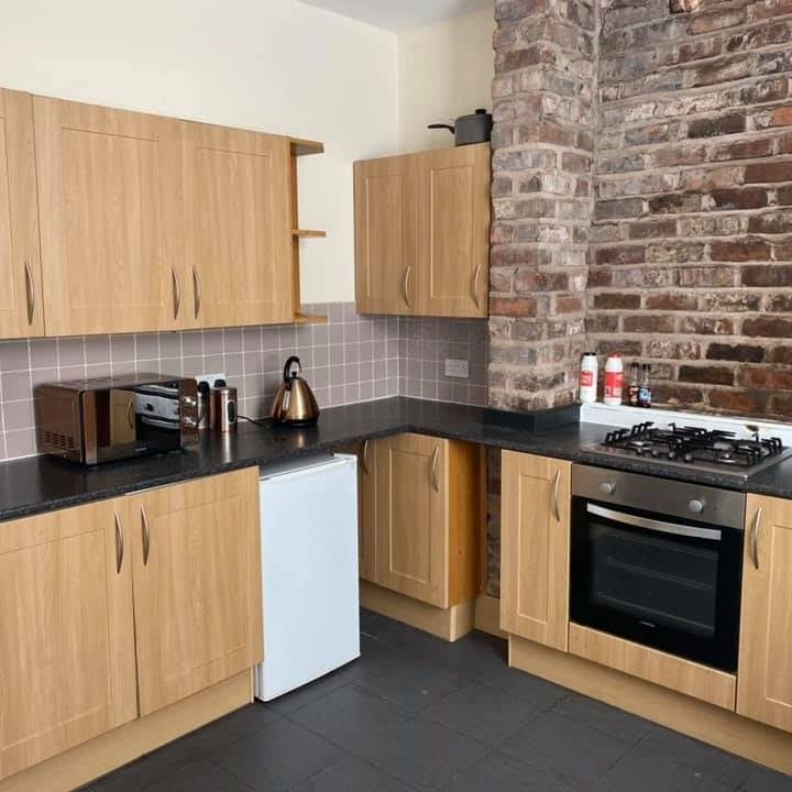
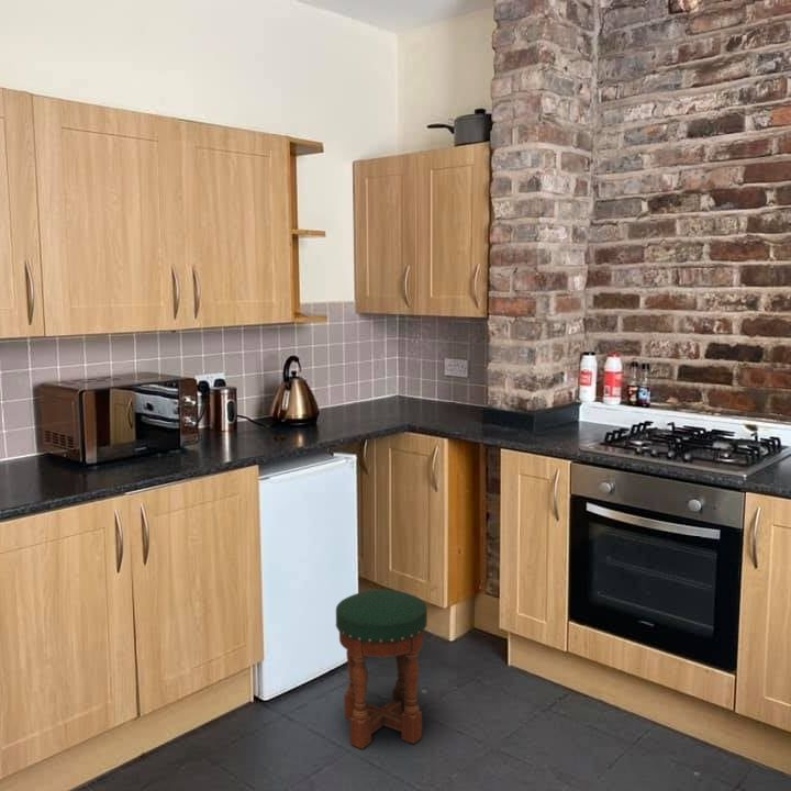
+ stool (381, 656)
